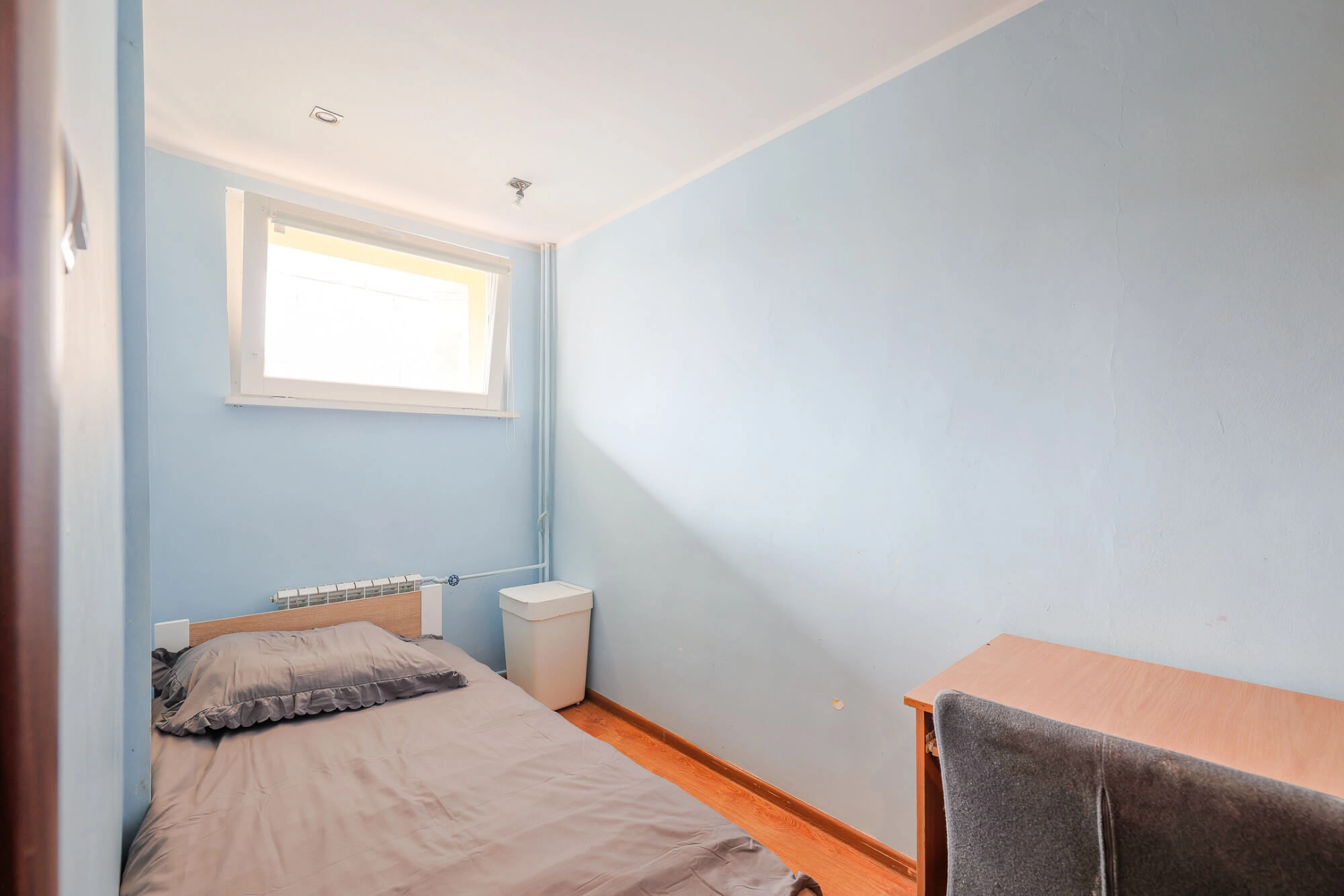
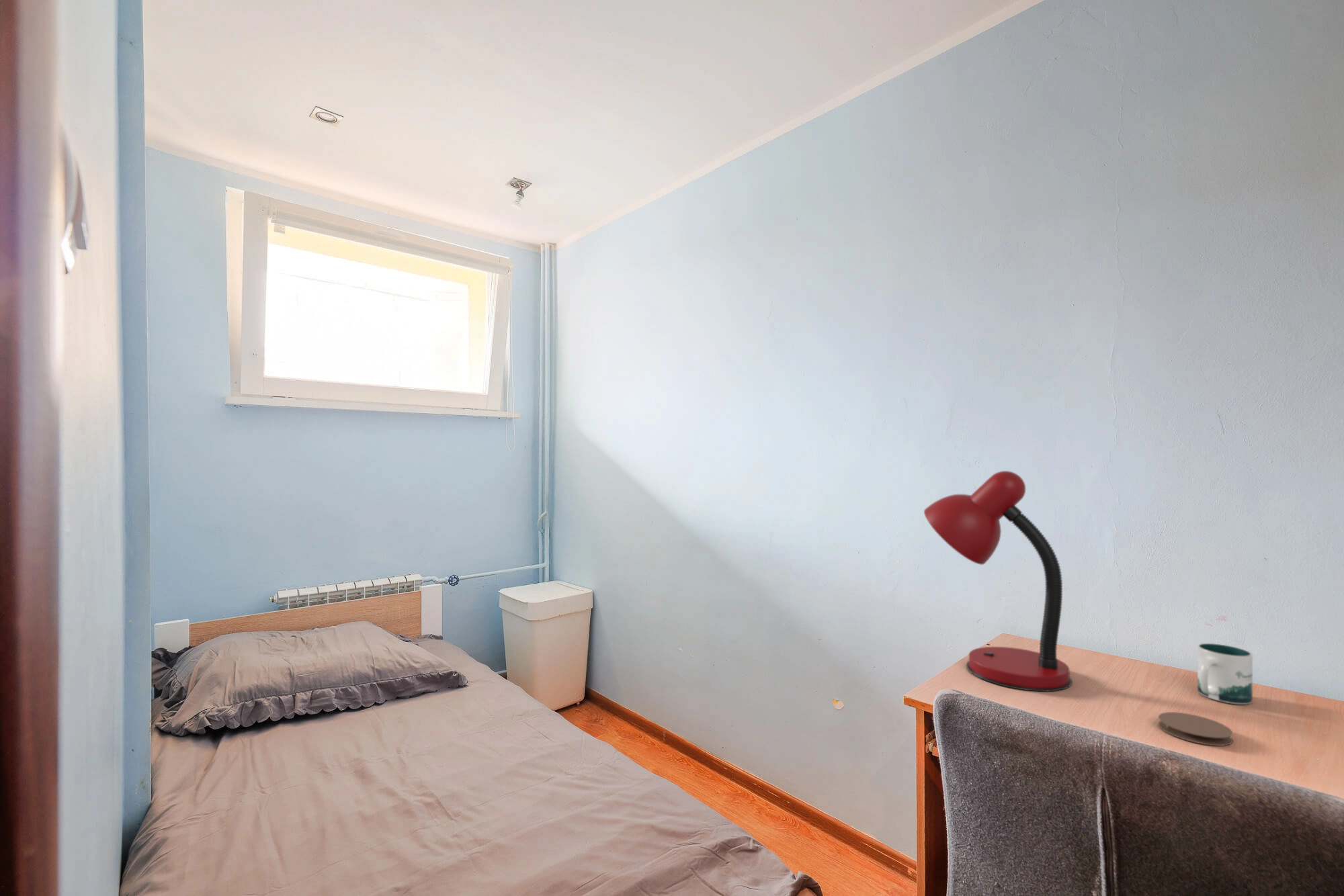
+ desk lamp (986, 562)
+ coaster (1194, 728)
+ mug (1219, 674)
